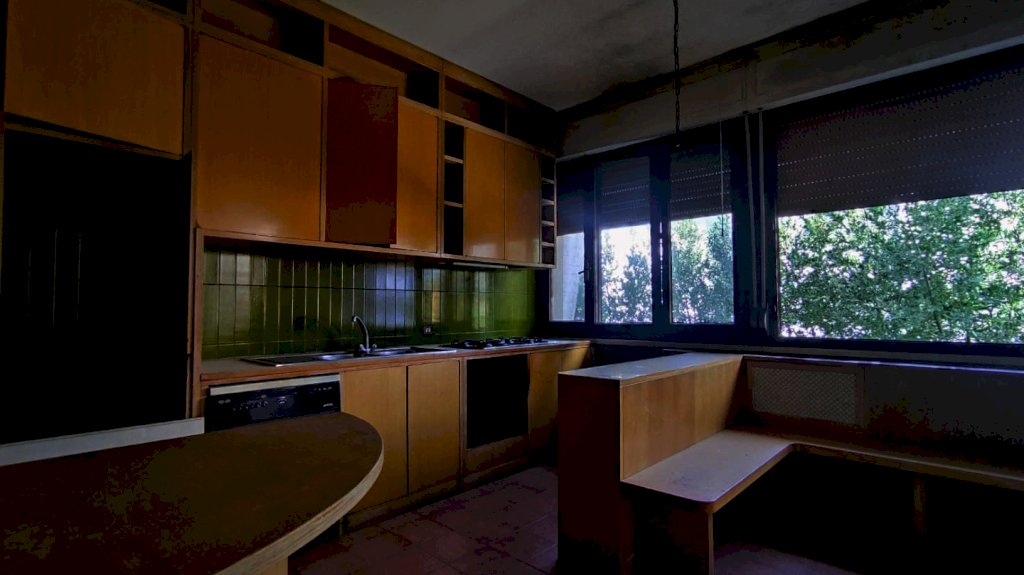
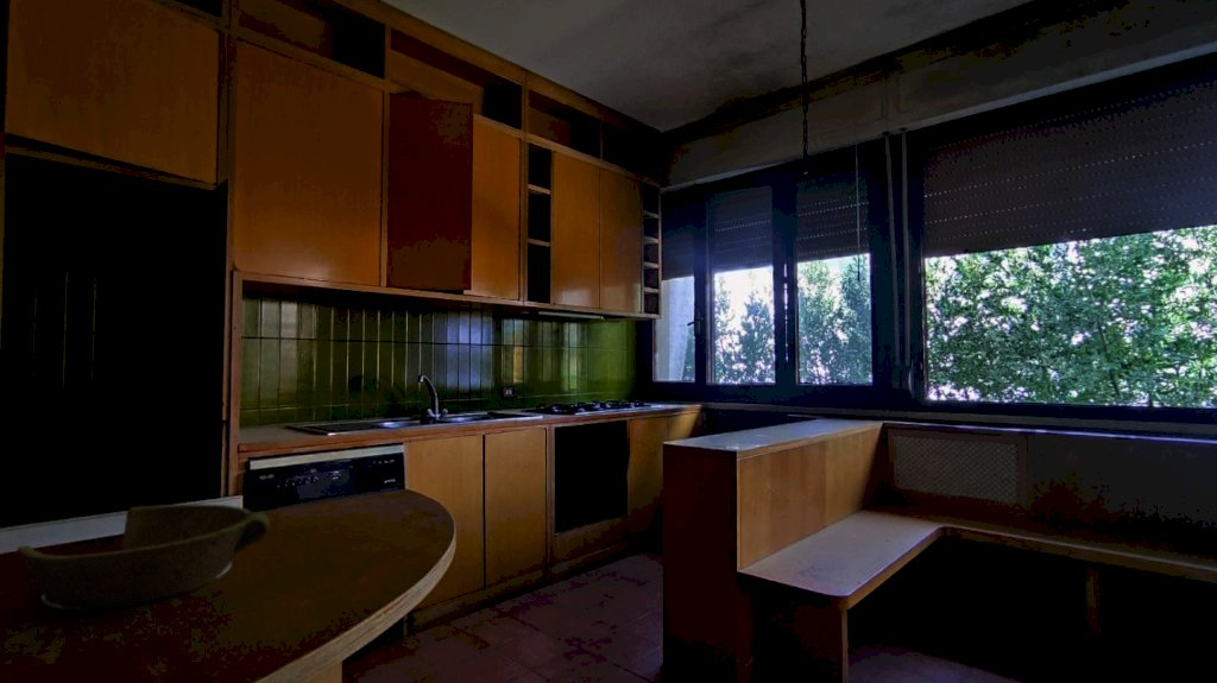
+ bowl (151, 550)
